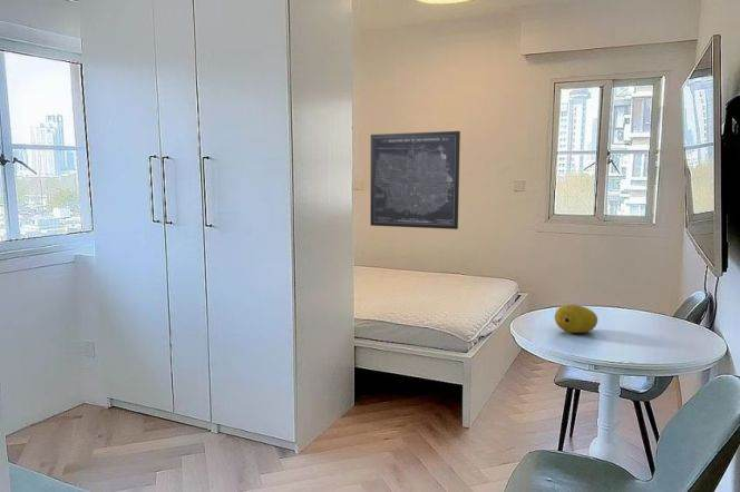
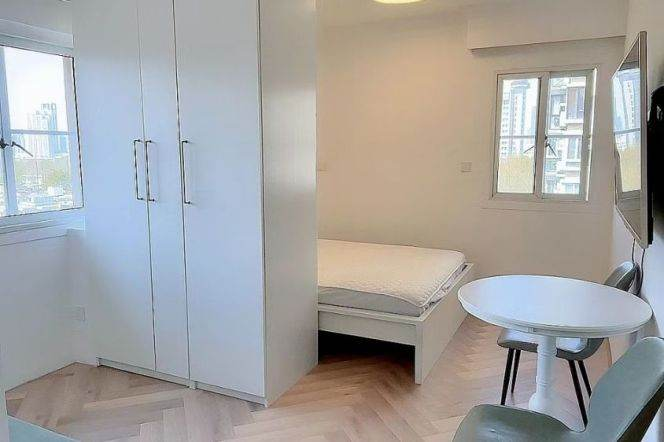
- wall art (412, 180)
- fruit (577, 317)
